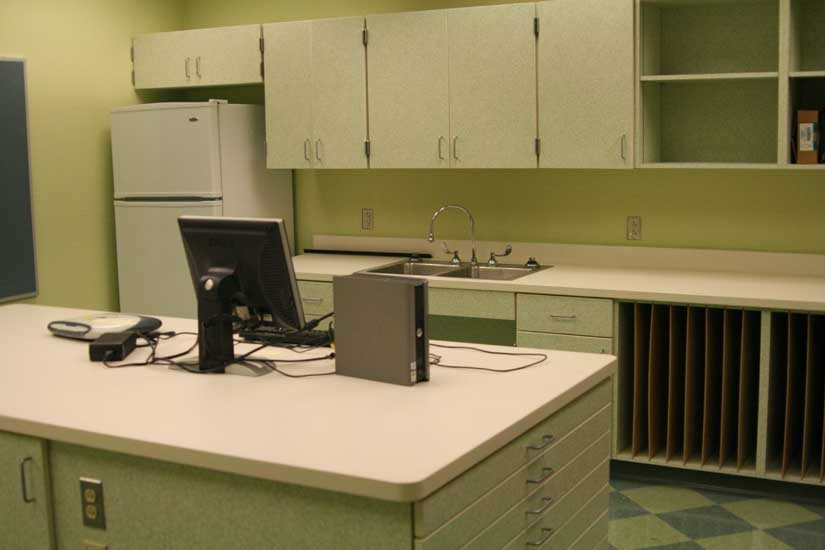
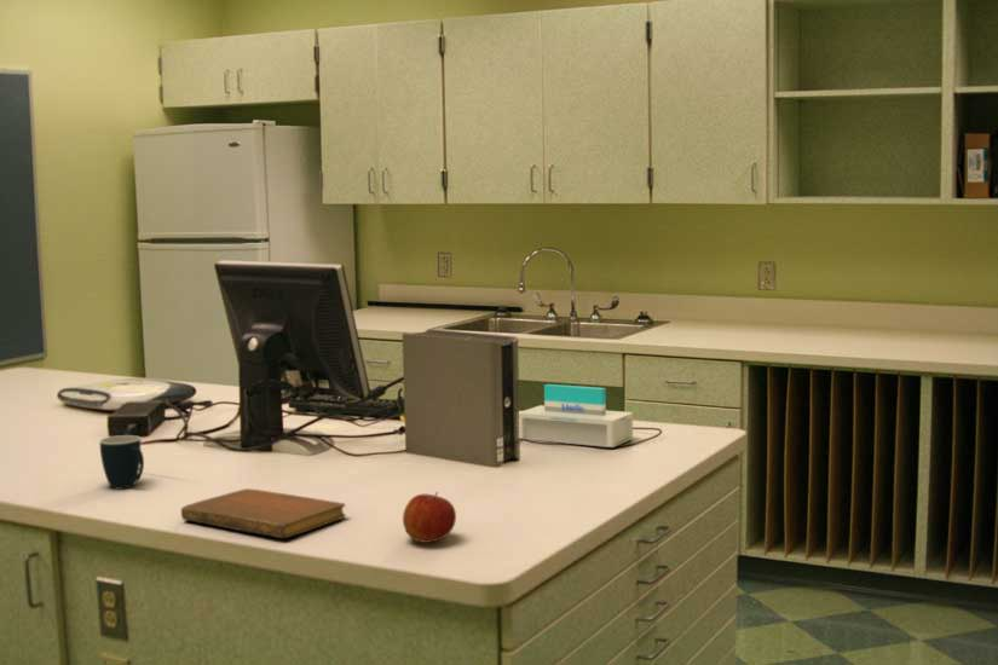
+ tissue box (575, 412)
+ notebook (264, 511)
+ mug (126, 463)
+ apple (428, 516)
